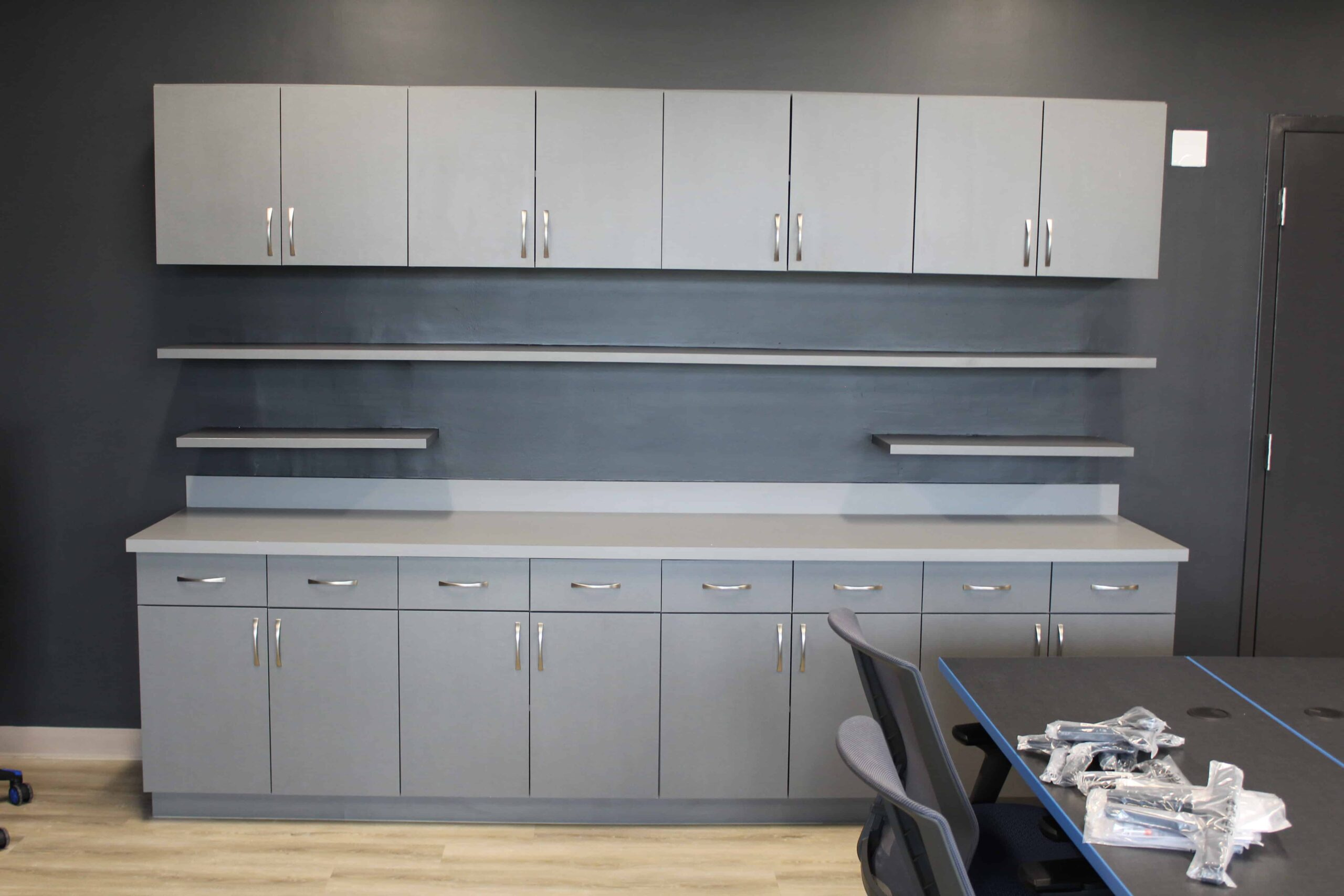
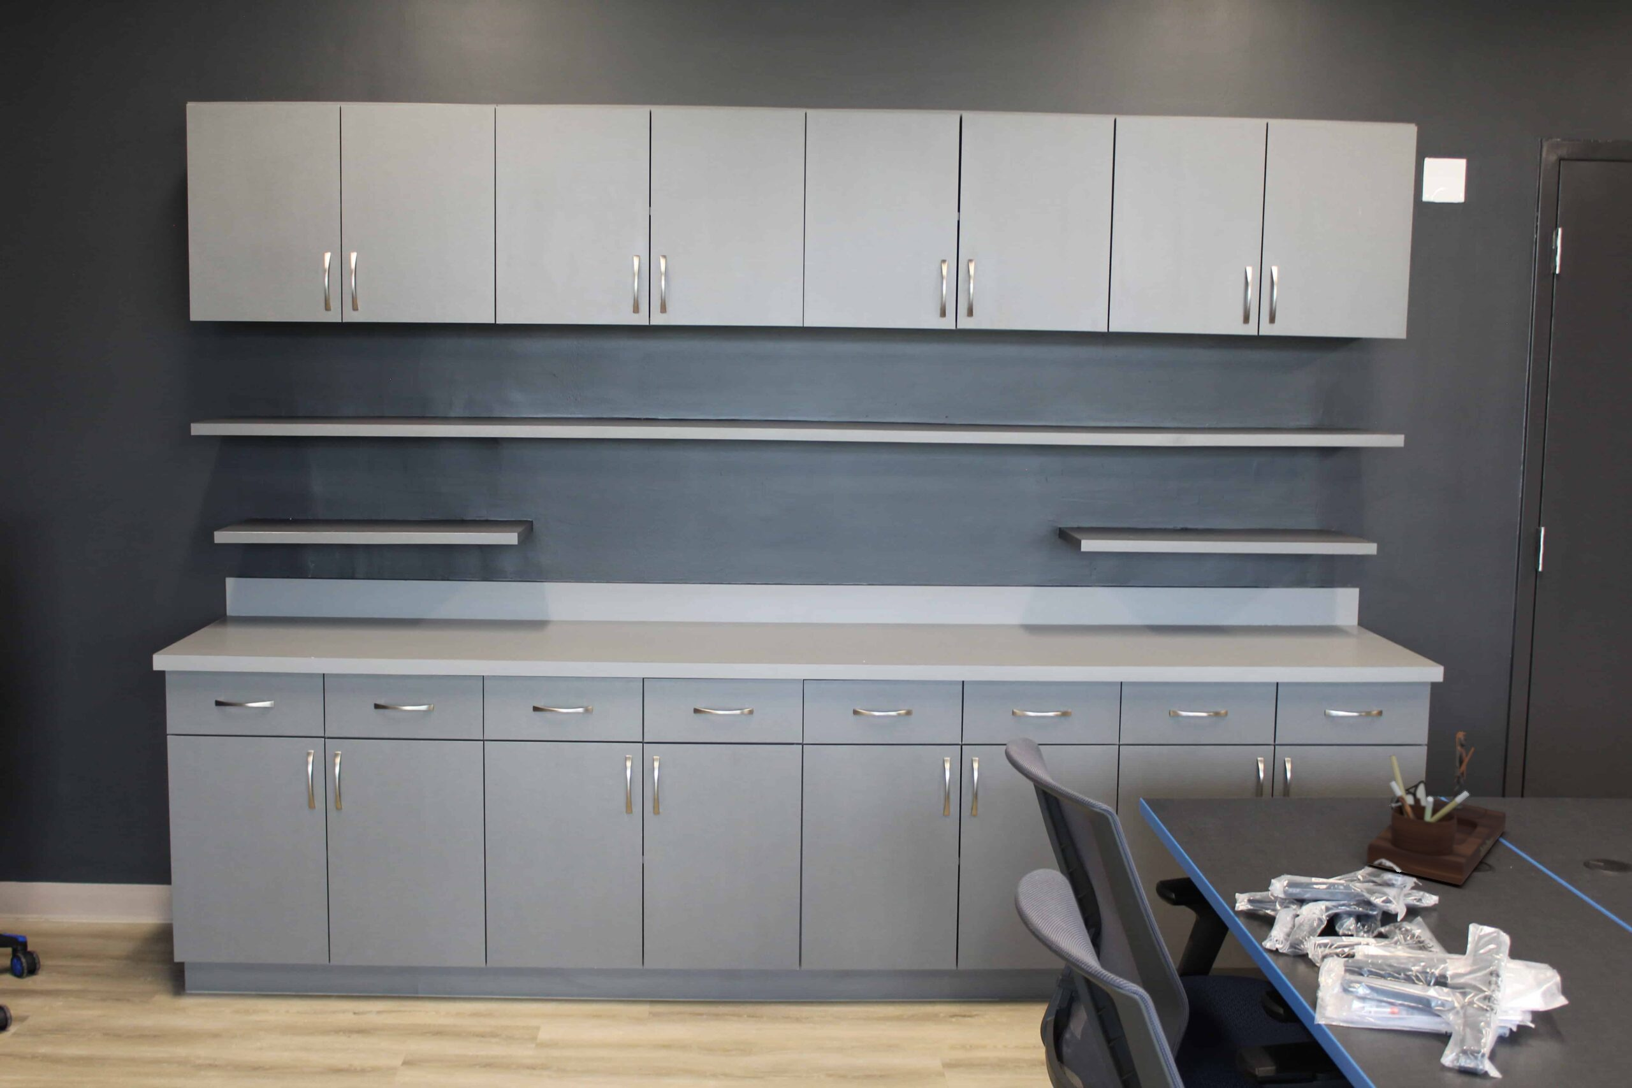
+ desk organizer (1436, 799)
